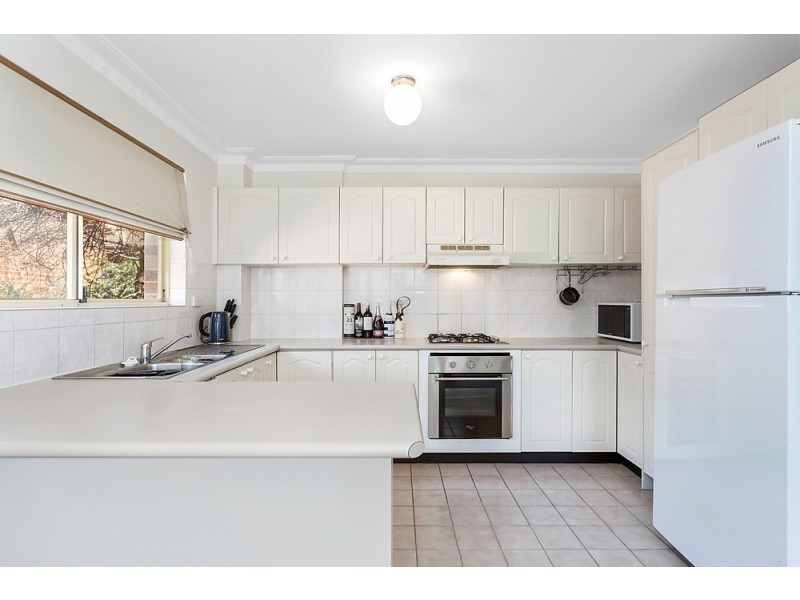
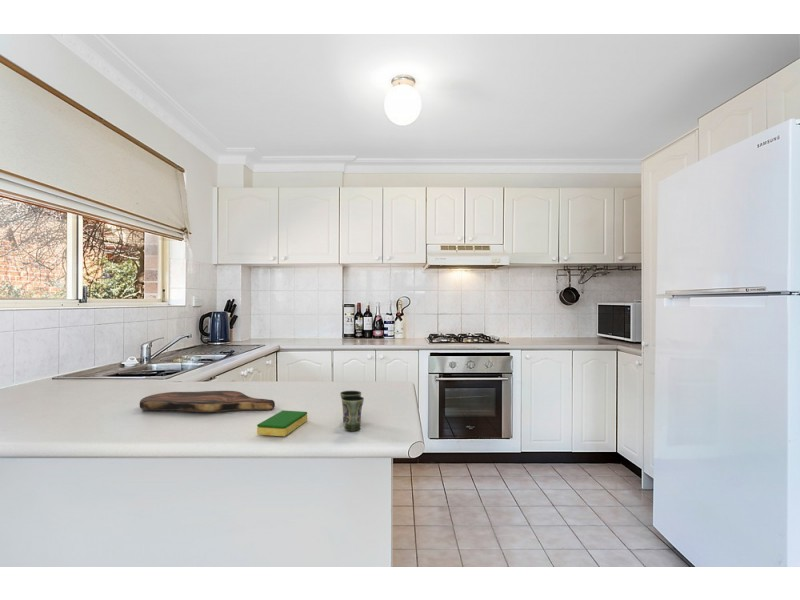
+ dish sponge (283, 422)
+ cup (351, 410)
+ cutting board (211, 400)
